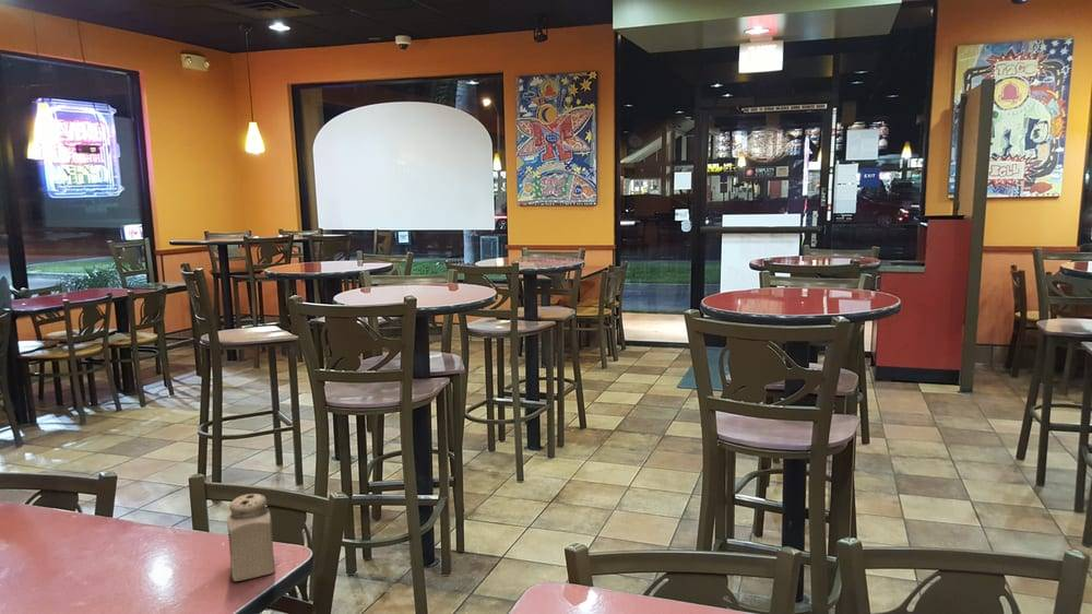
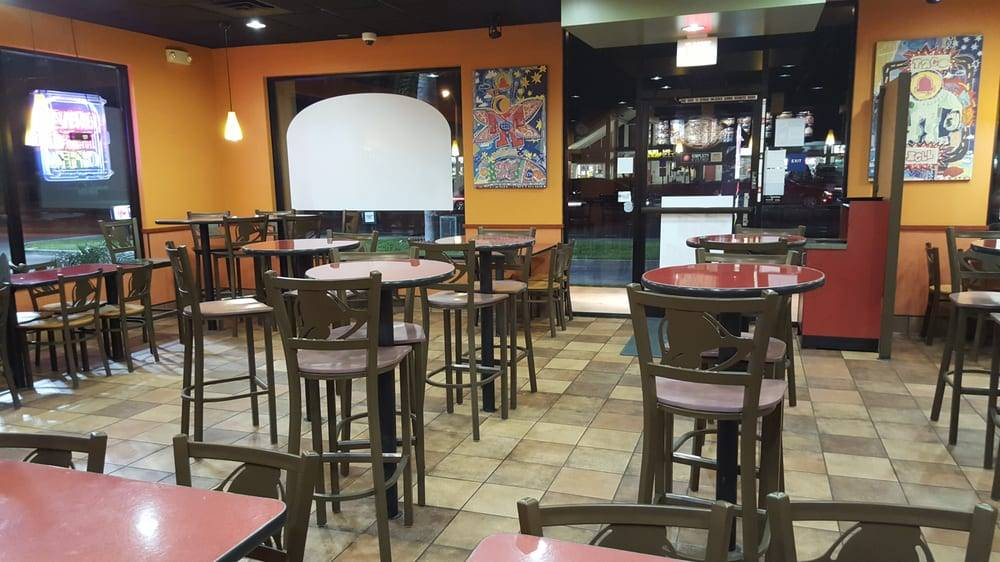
- salt shaker (250, 533)
